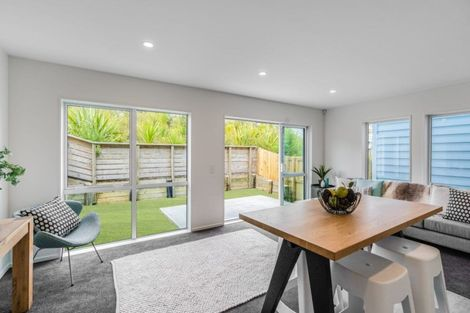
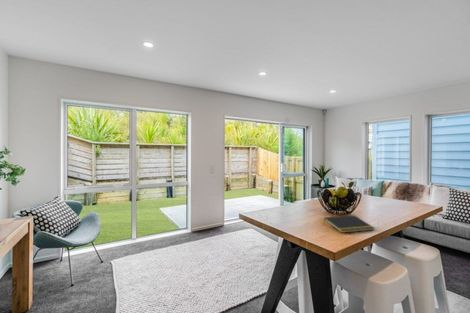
+ notepad (348, 223)
